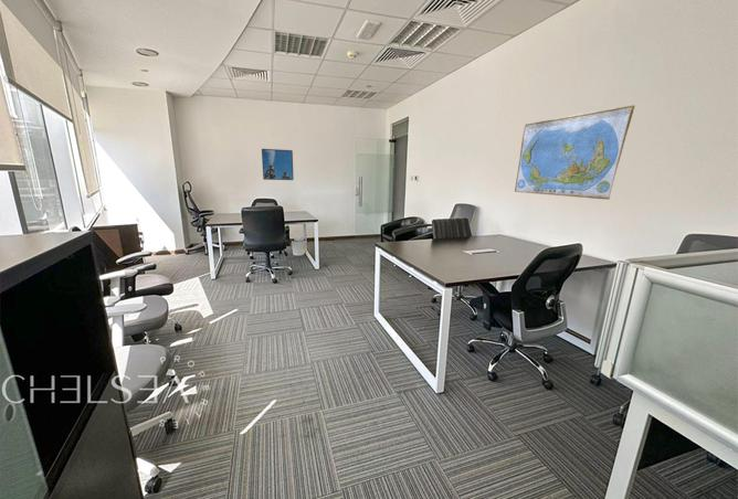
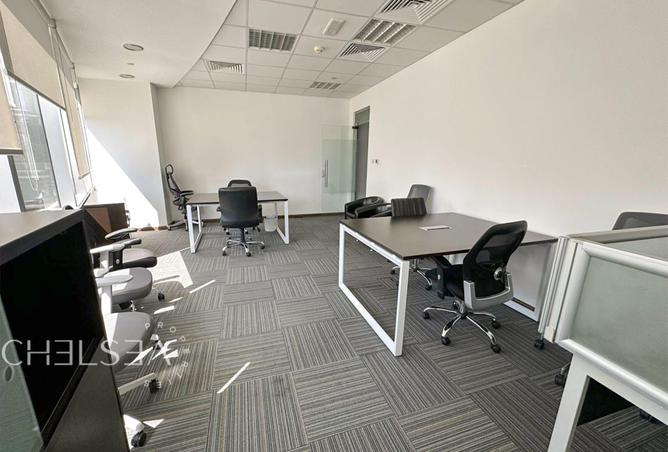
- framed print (277, 164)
- world map (562, 157)
